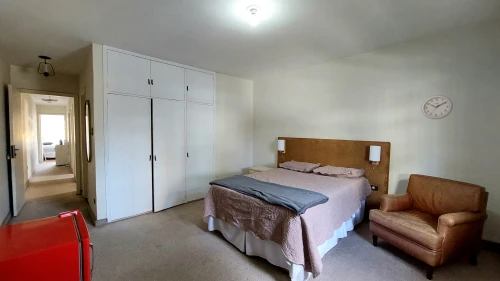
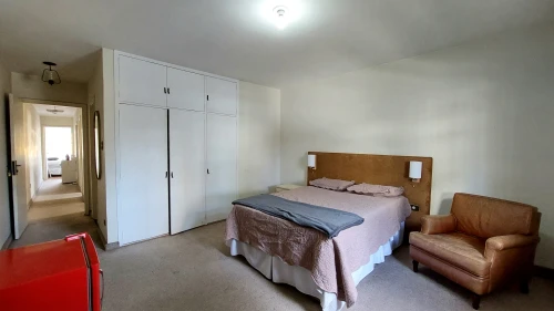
- wall clock (436, 107)
